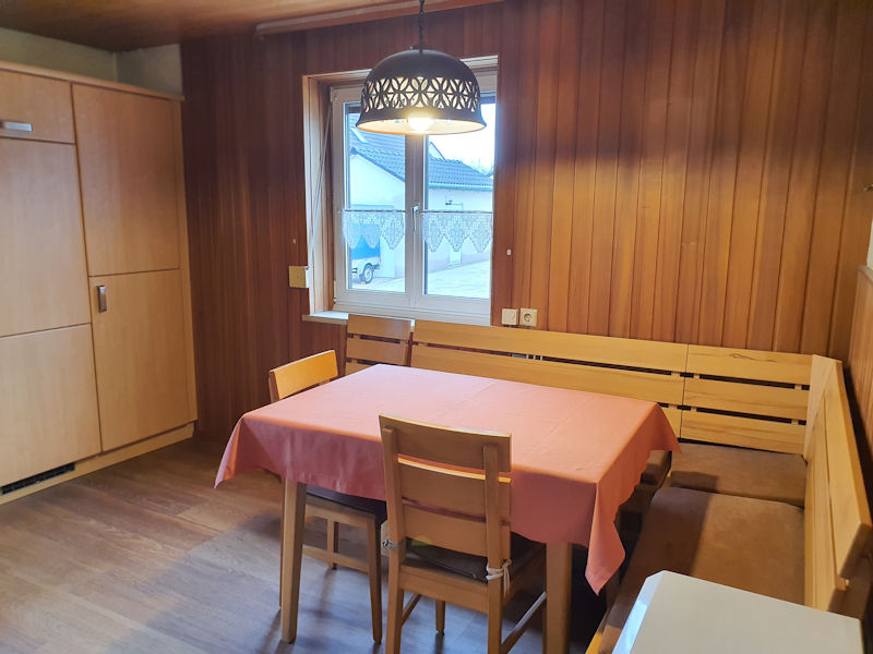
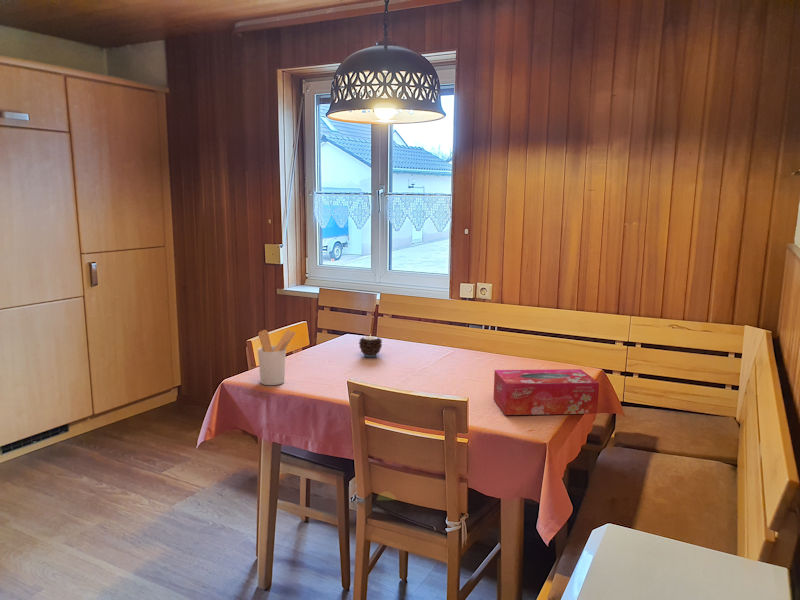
+ utensil holder (278, 356)
+ candle (370, 344)
+ tissue box (544, 391)
